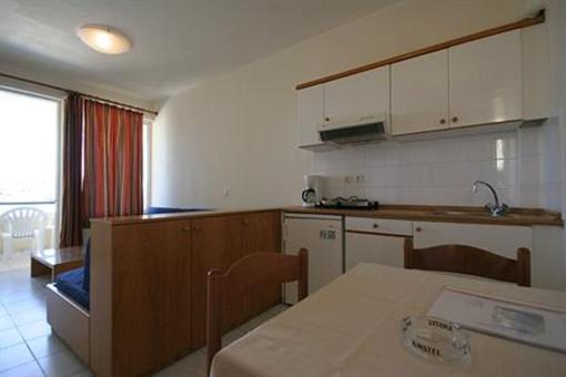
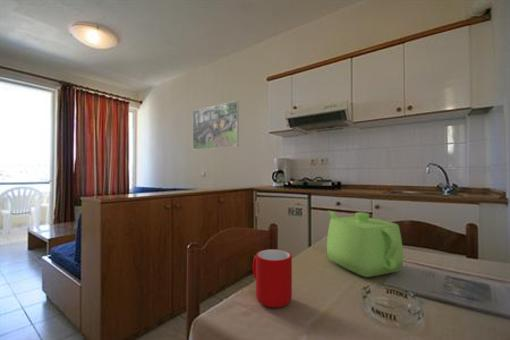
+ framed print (213, 127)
+ cup (268, 274)
+ teapot (357, 238)
